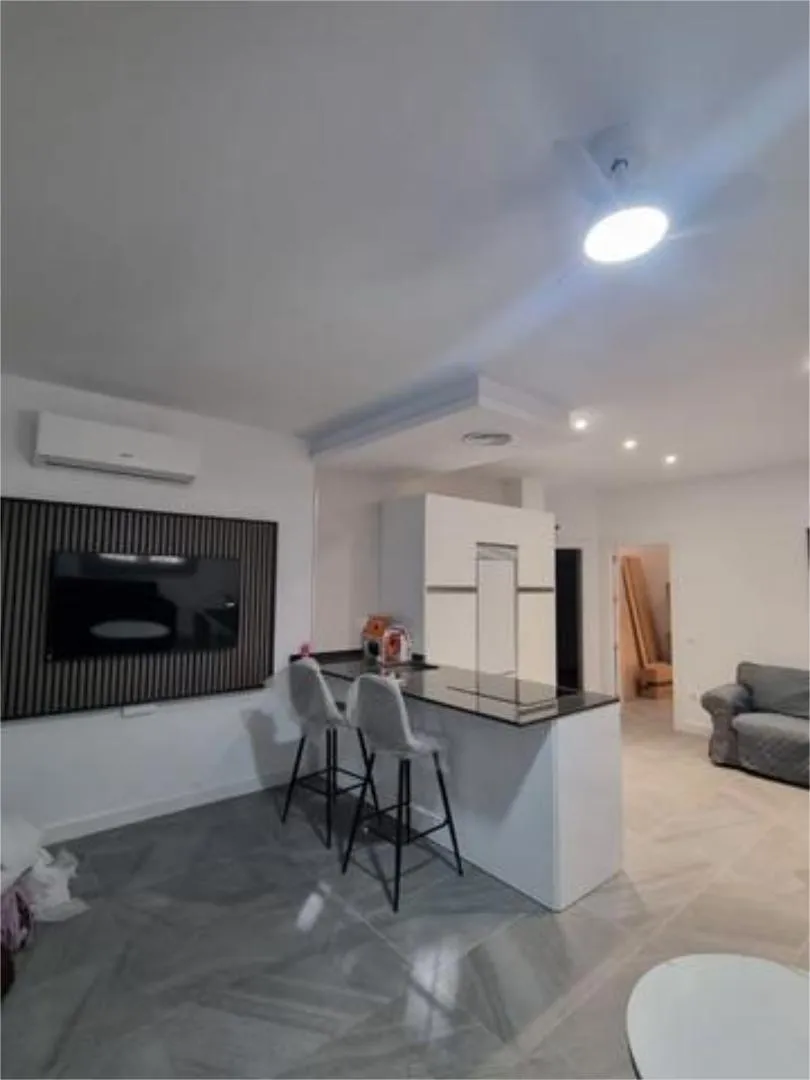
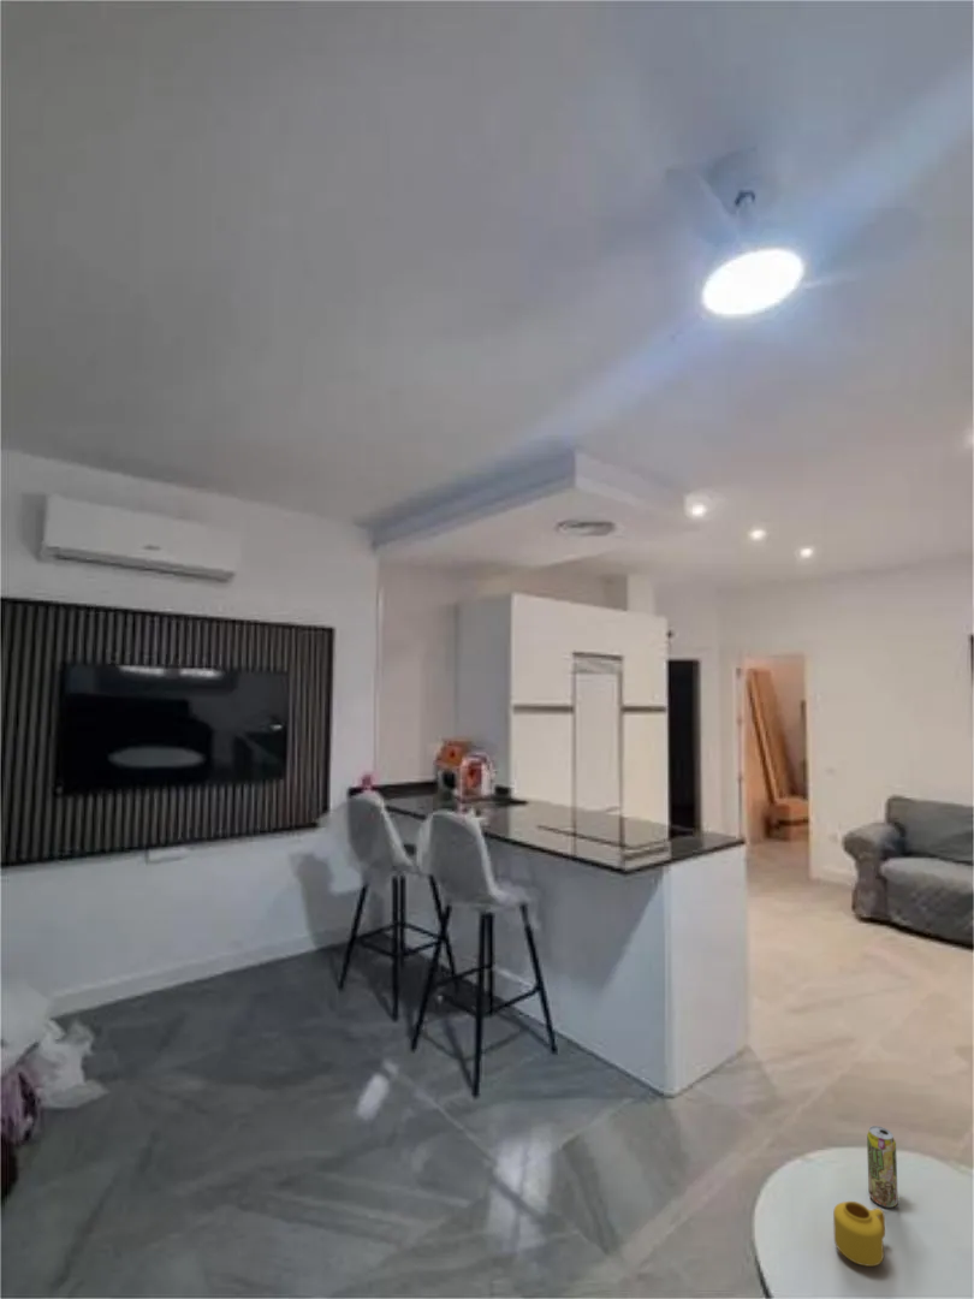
+ beverage can (881, 1164)
+ mug (862, 1229)
